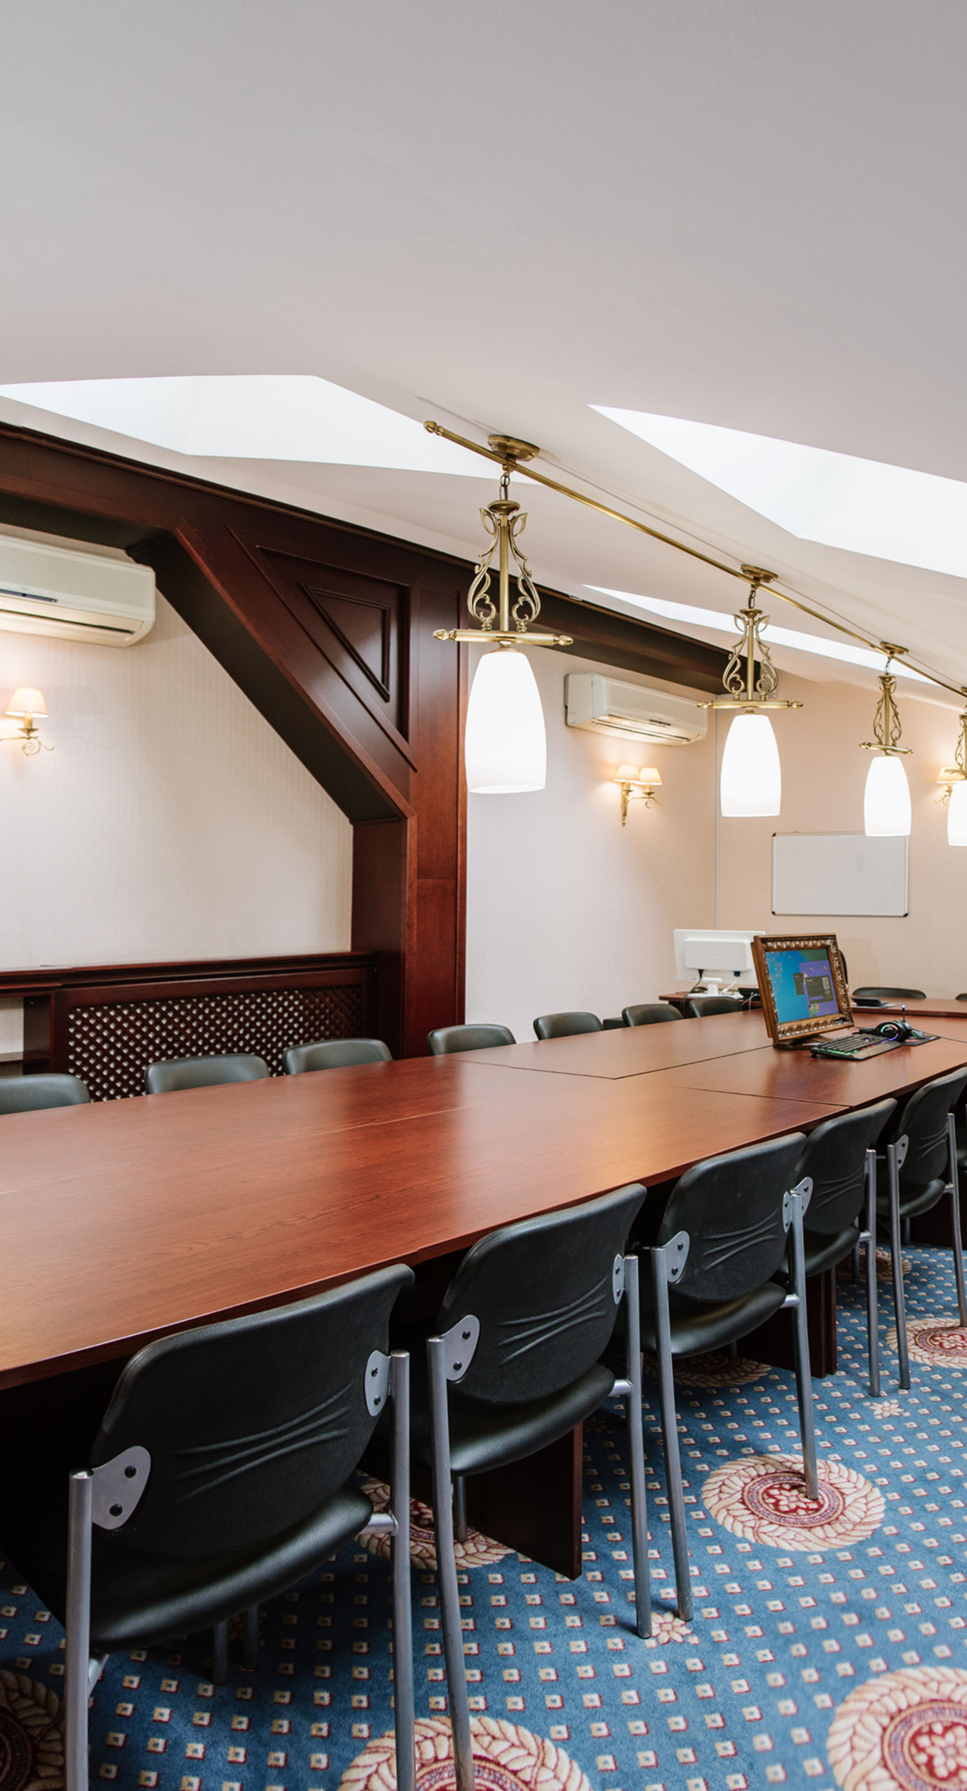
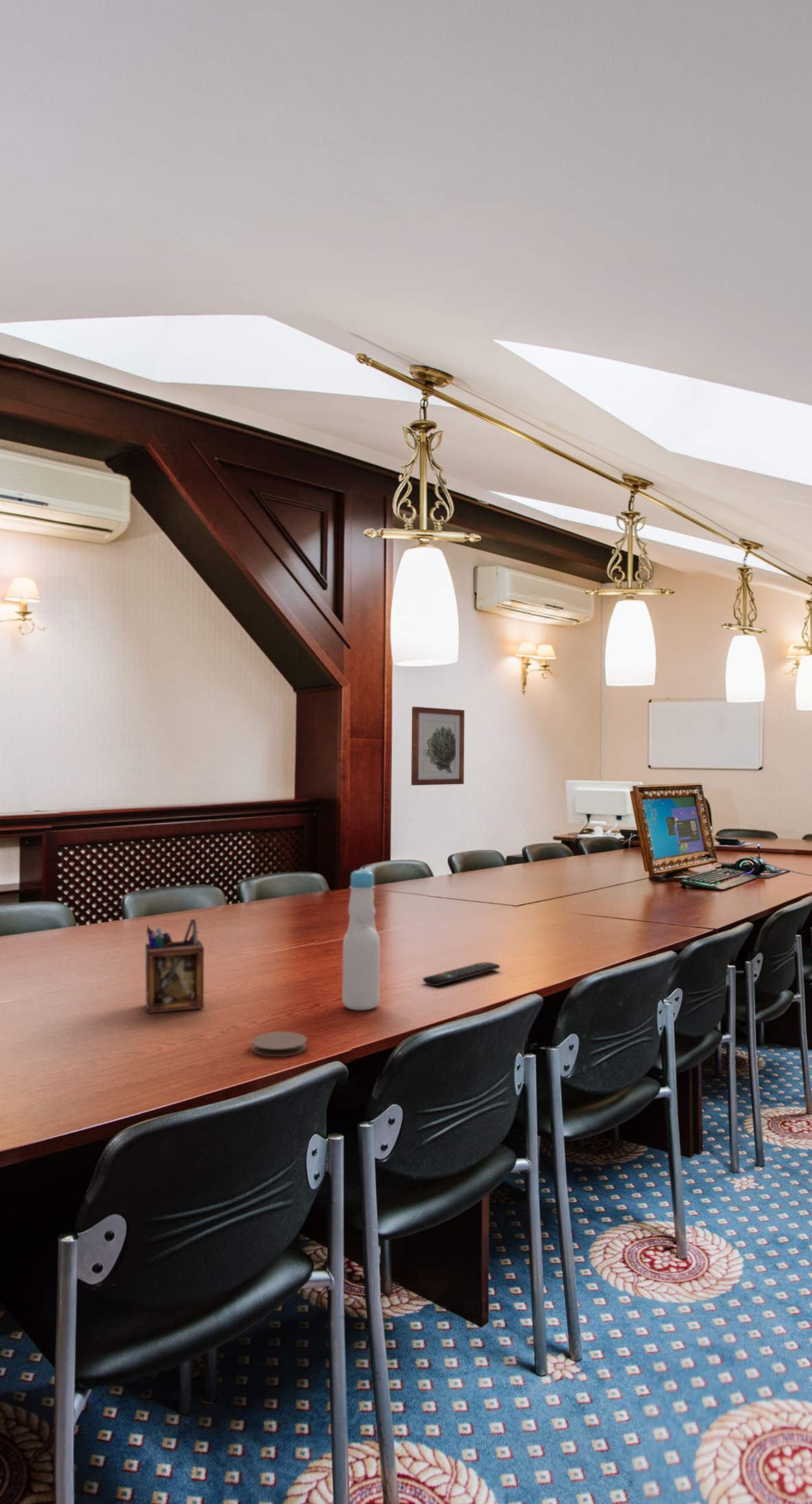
+ coaster (279, 1044)
+ remote control (463, 974)
+ bottle (361, 937)
+ desk organizer (174, 964)
+ wall art (438, 747)
